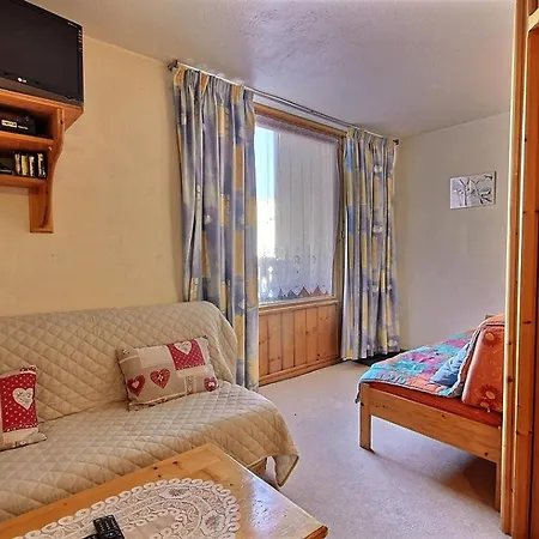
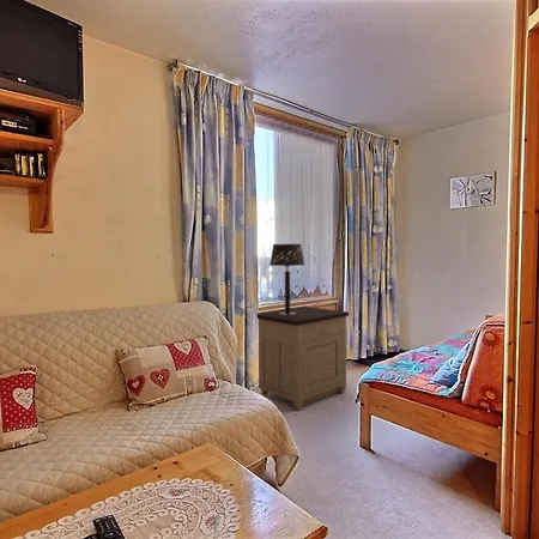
+ nightstand (301, 352)
+ table lamp (286, 278)
